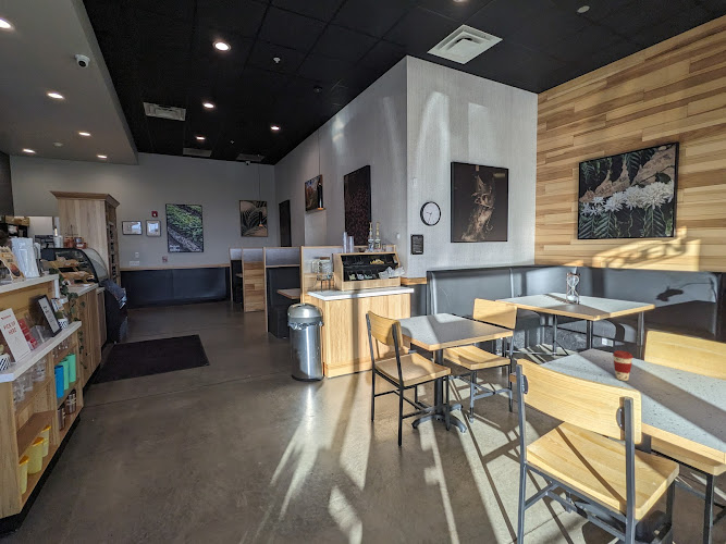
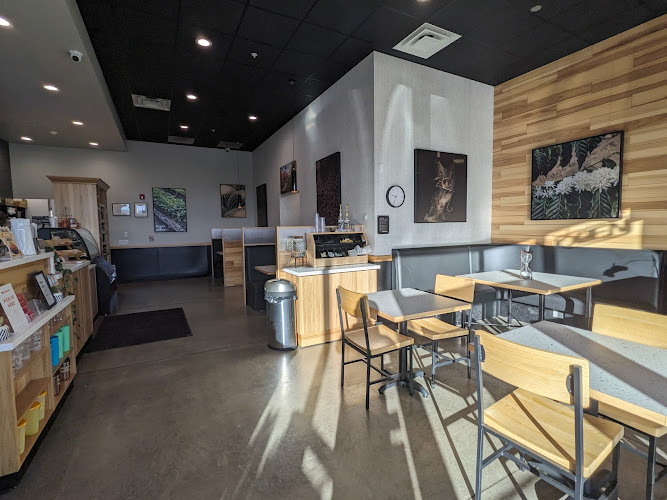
- coffee cup (622, 366)
